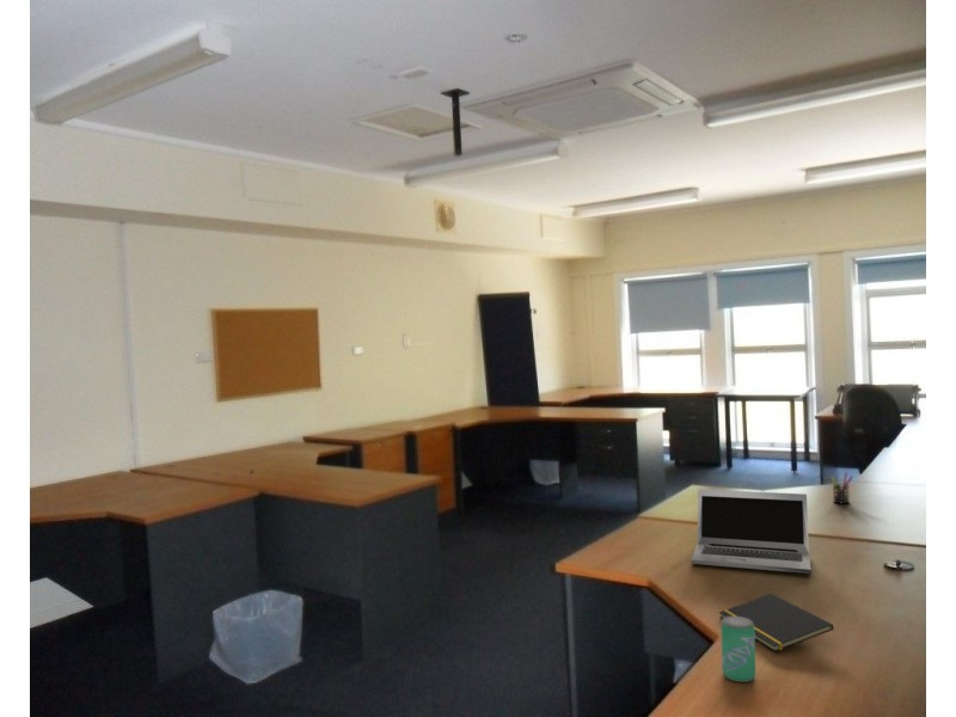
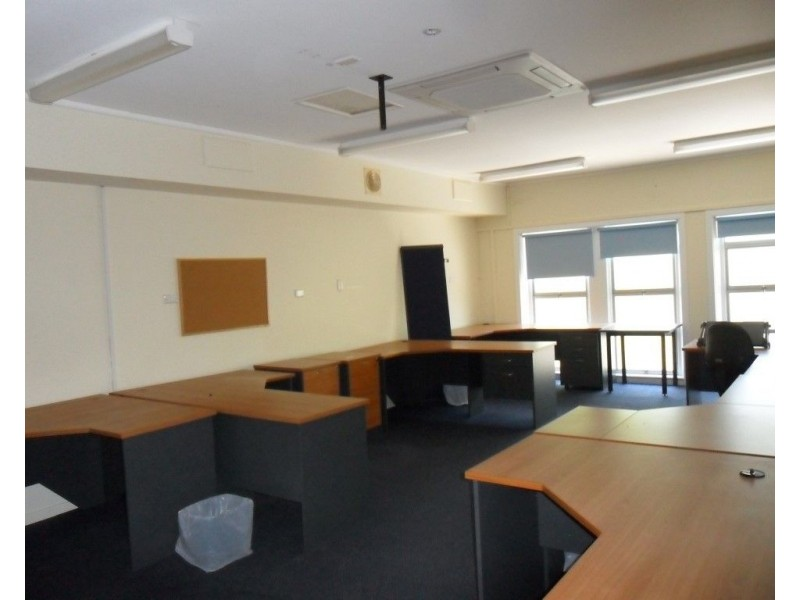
- pen holder (840, 486)
- laptop (749, 528)
- notepad (773, 620)
- beverage can (737, 648)
